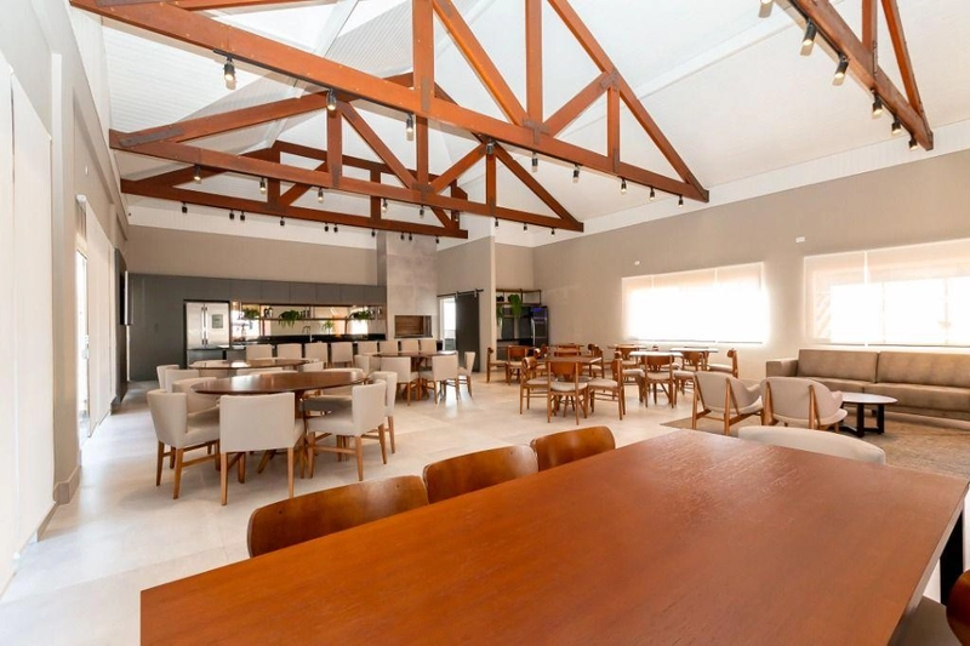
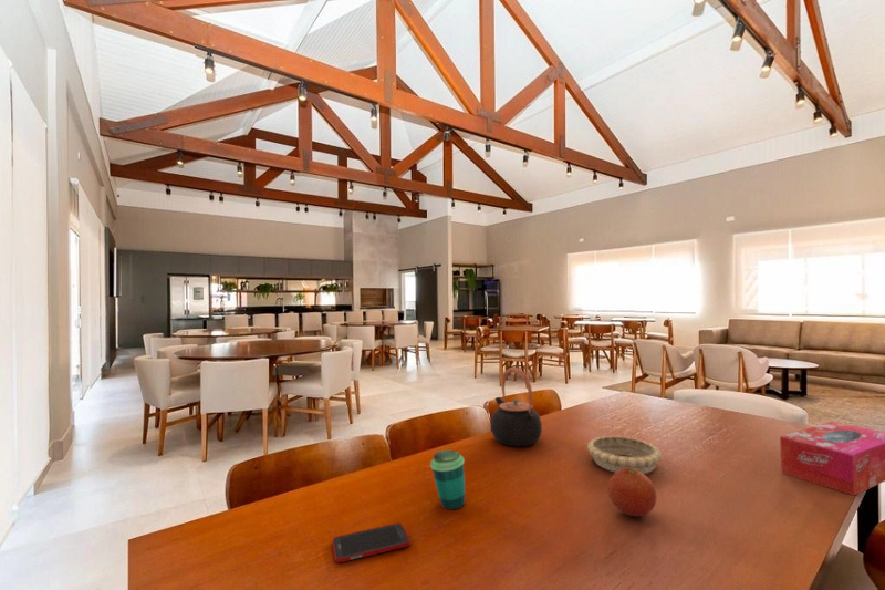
+ tissue box (841, 454)
+ decorative bowl (623, 454)
+ cup (447, 479)
+ fruit (631, 490)
+ teapot (512, 402)
+ cell phone (371, 541)
